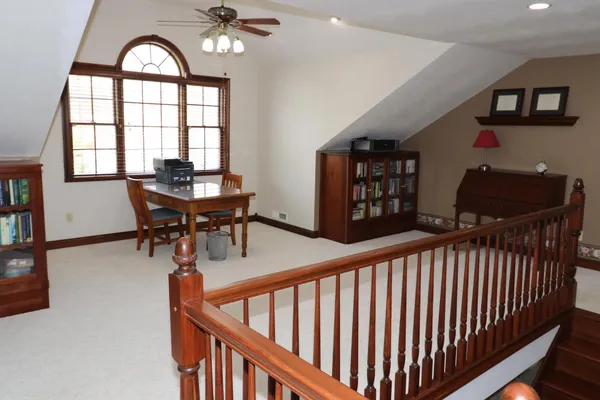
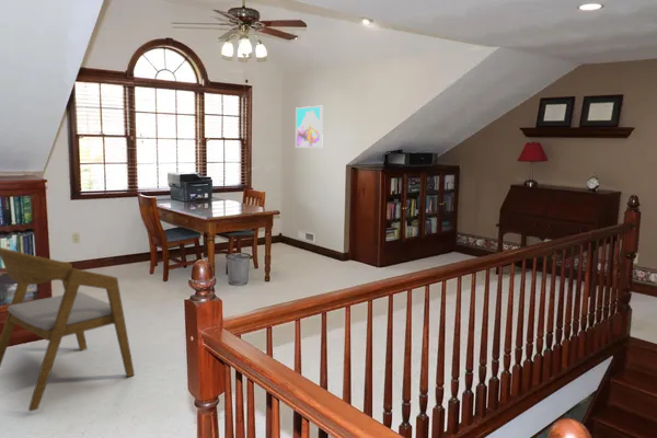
+ armchair (58, 311)
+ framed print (309, 127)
